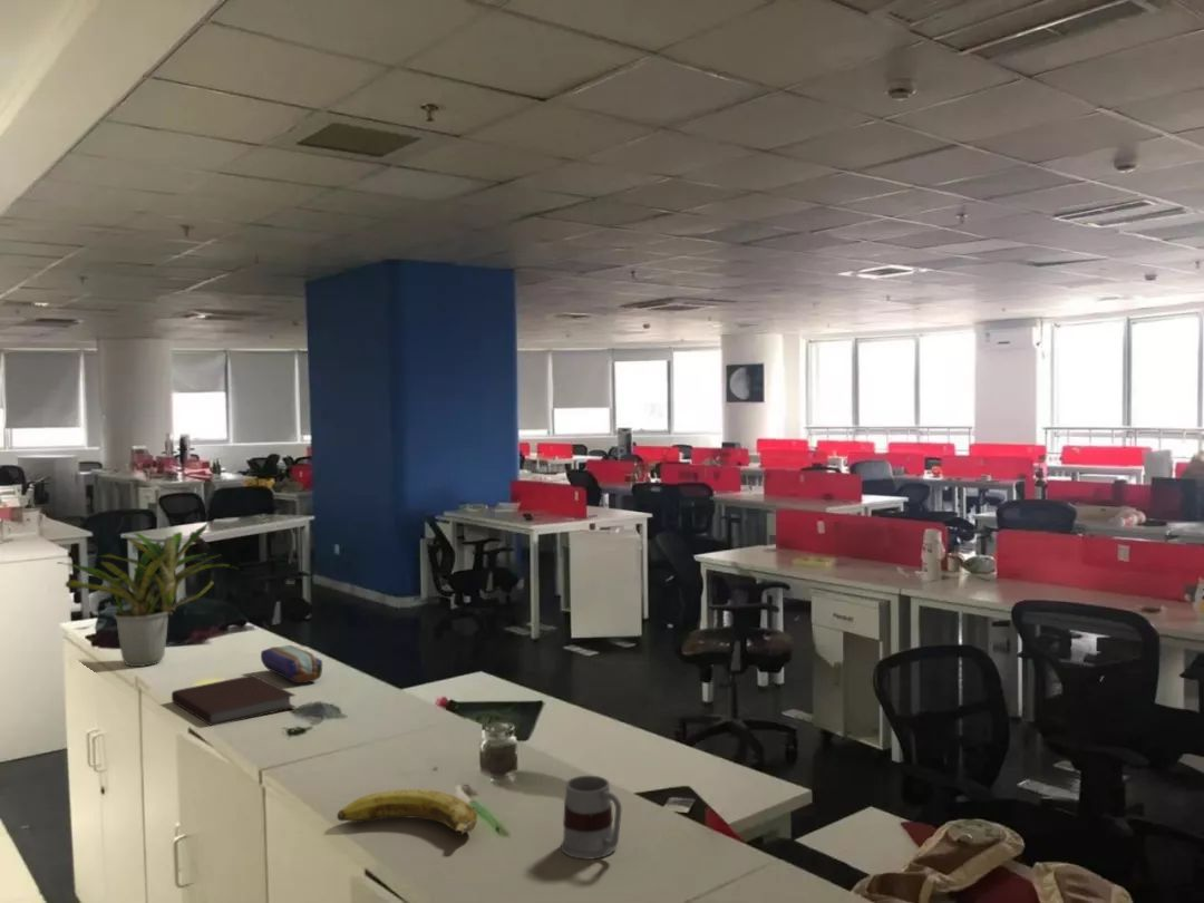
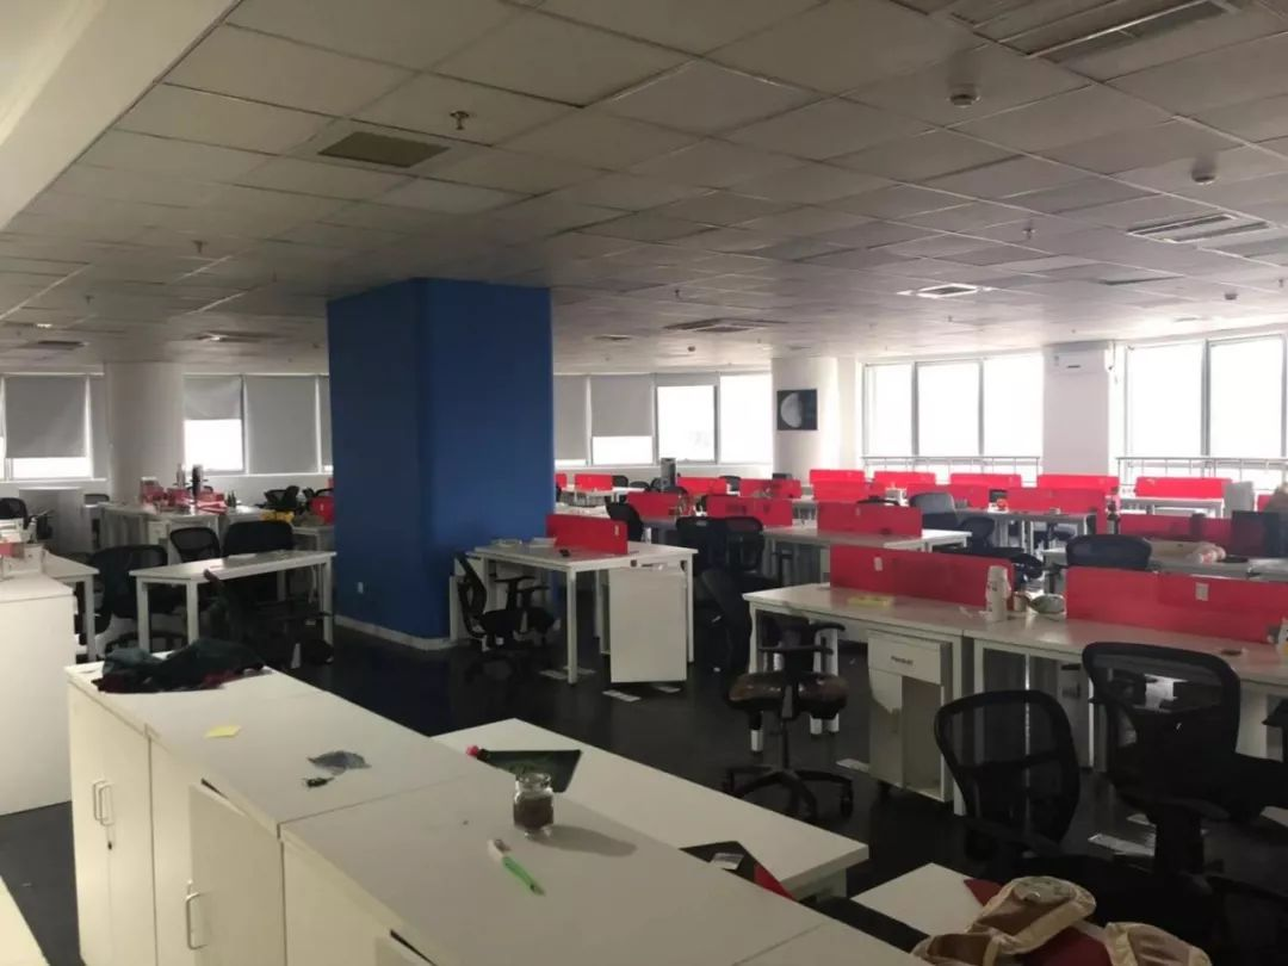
- pencil case (291, 663)
- banana (414, 816)
- potted plant (153, 593)
- notebook (233, 699)
- mug (594, 817)
